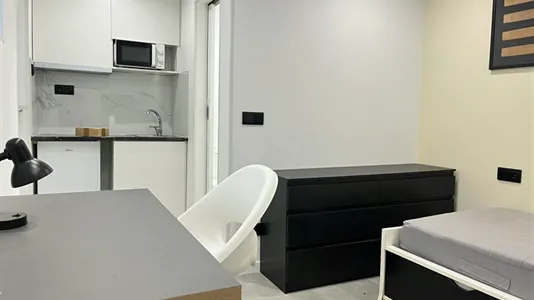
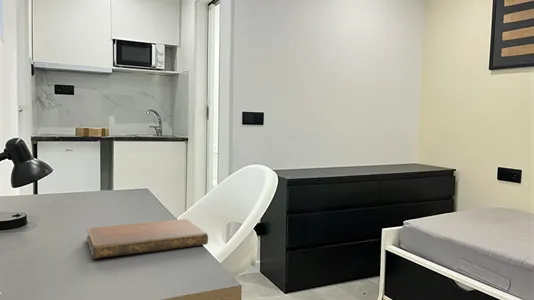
+ notebook (146, 236)
